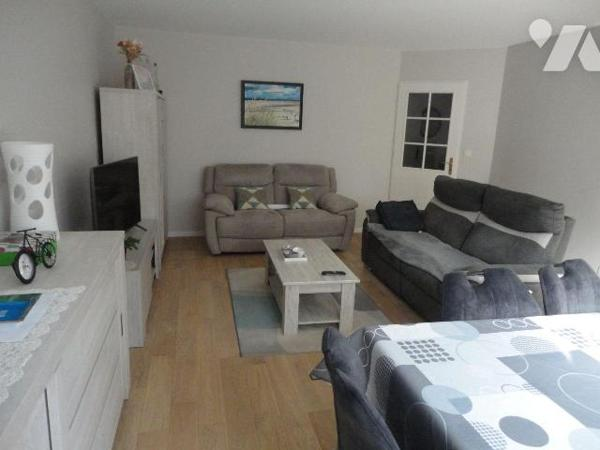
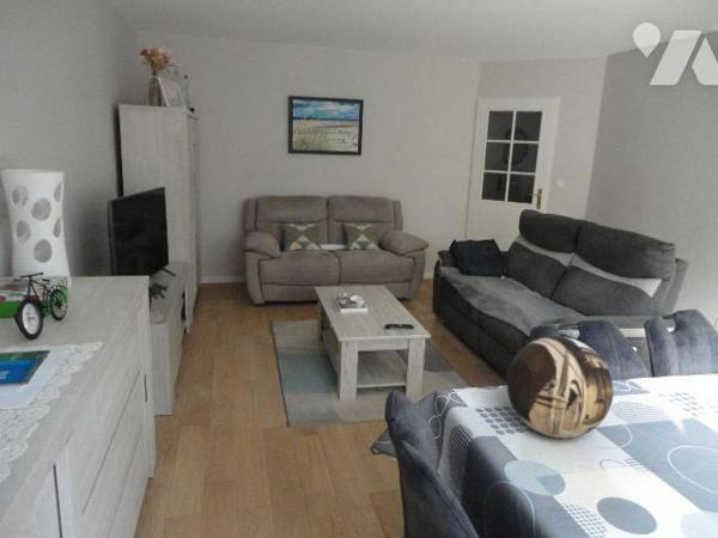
+ decorative bowl (558, 385)
